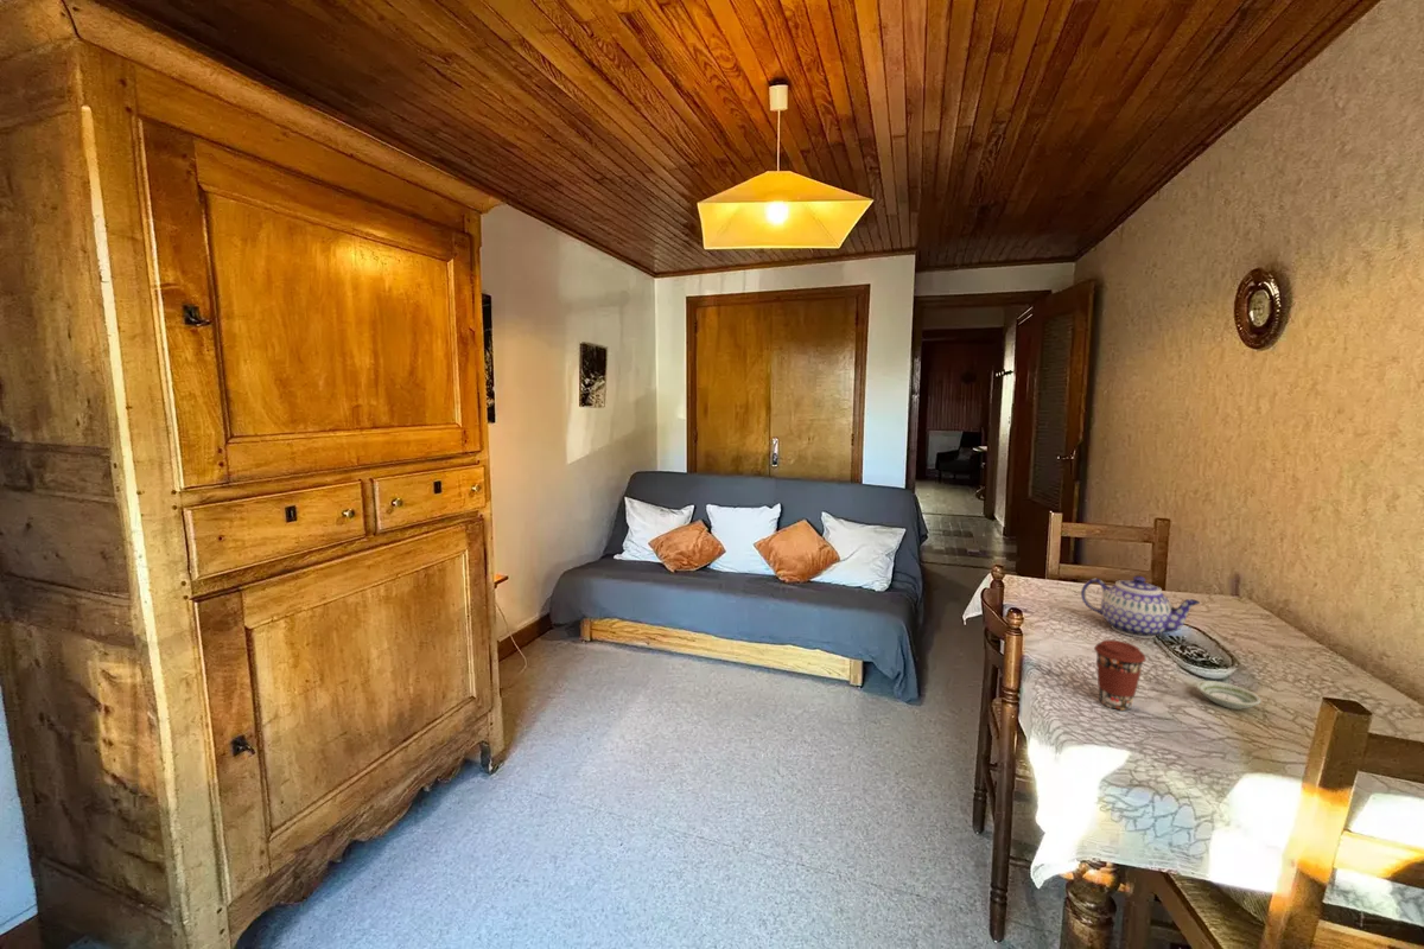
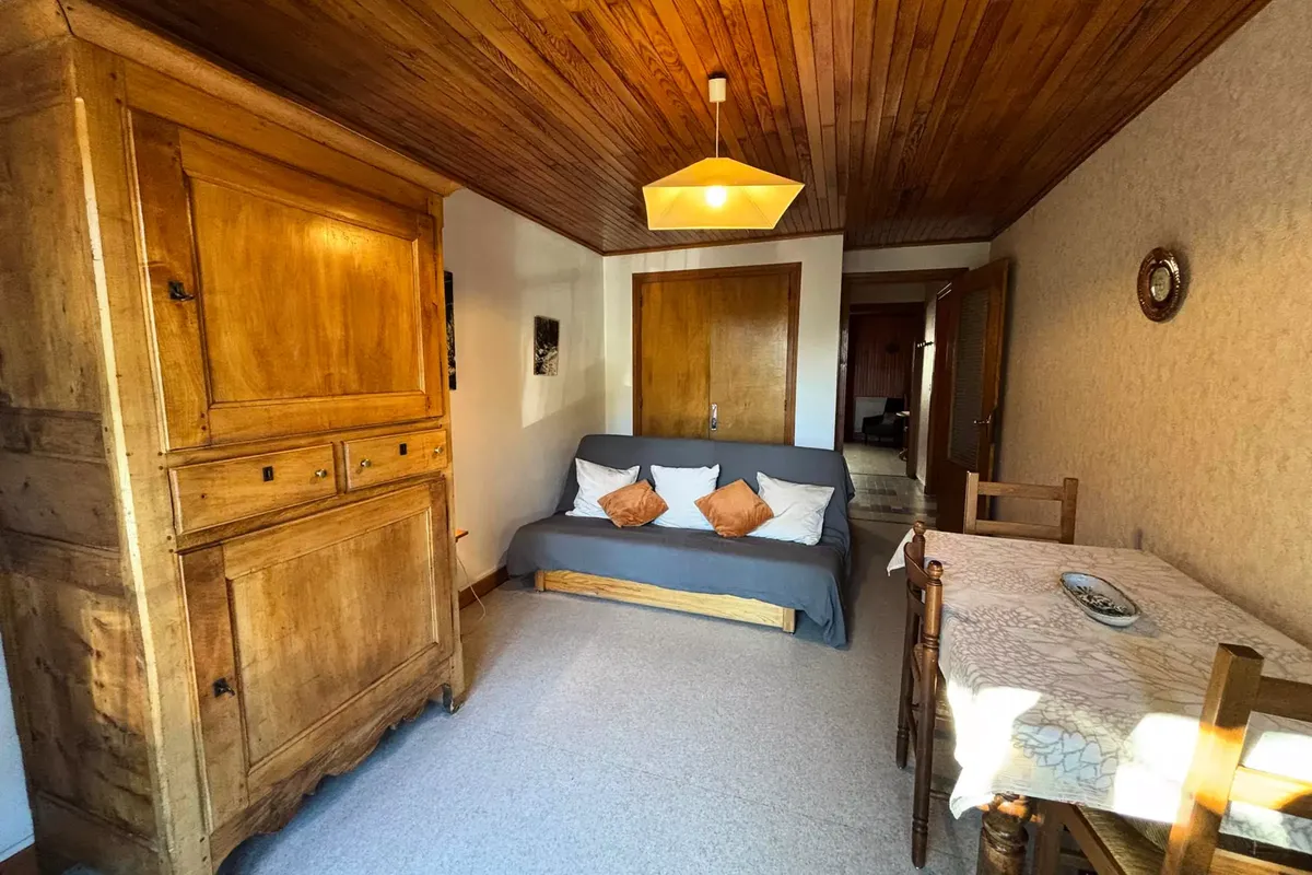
- saucer (1227, 696)
- coffee cup (1117, 675)
- teapot (1136, 603)
